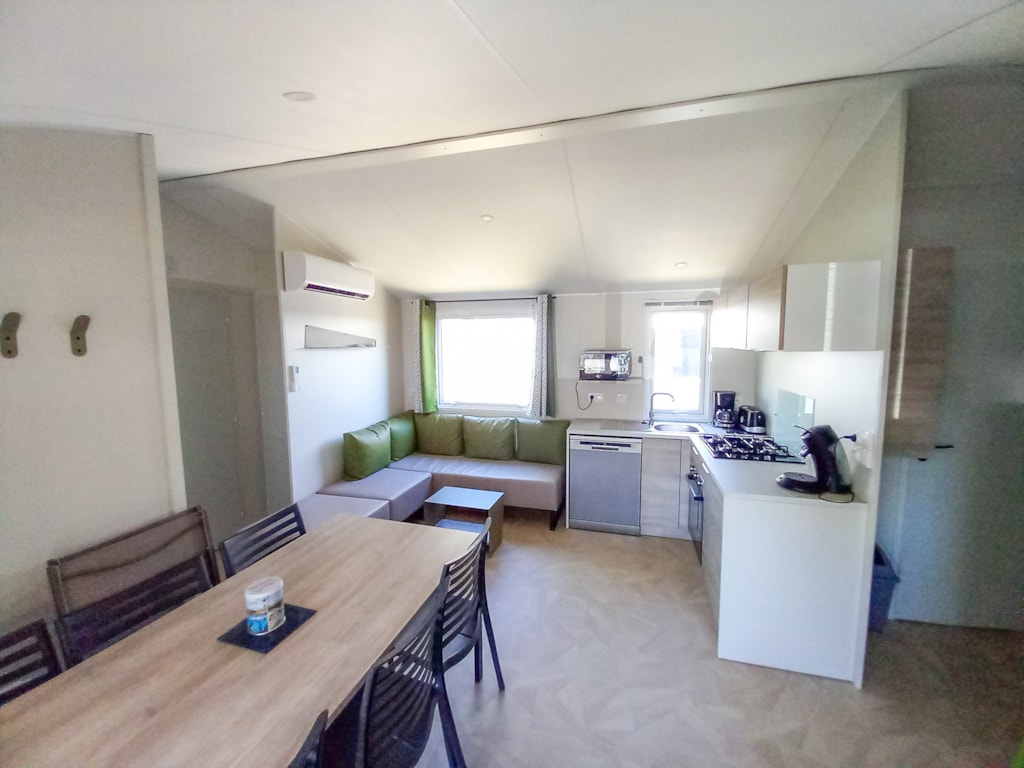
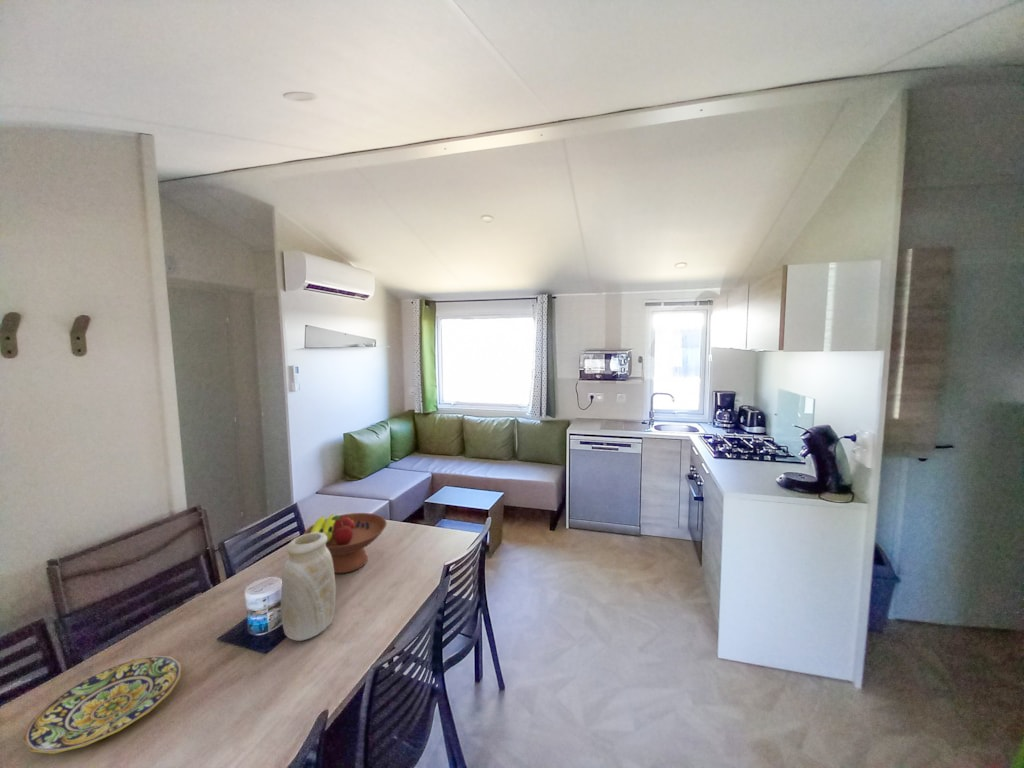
+ vase (308, 584)
+ plate (110, 702)
+ fruit bowl (346, 539)
